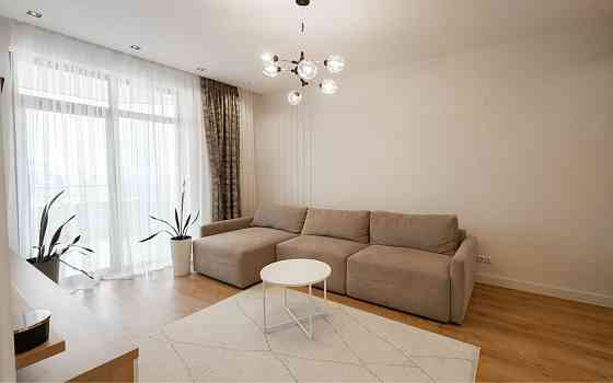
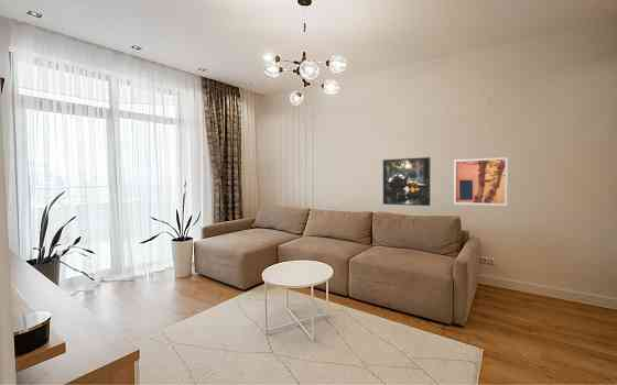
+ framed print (405, 182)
+ wall art (479, 182)
